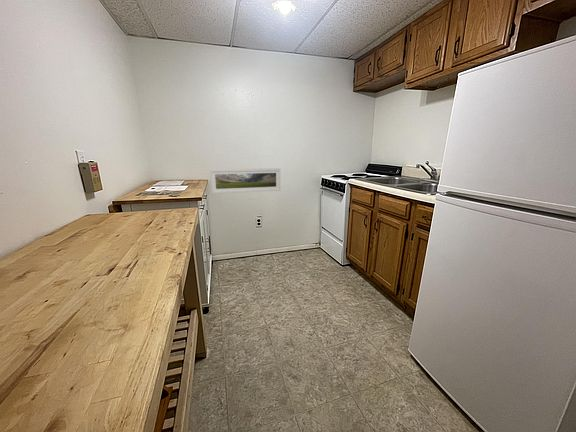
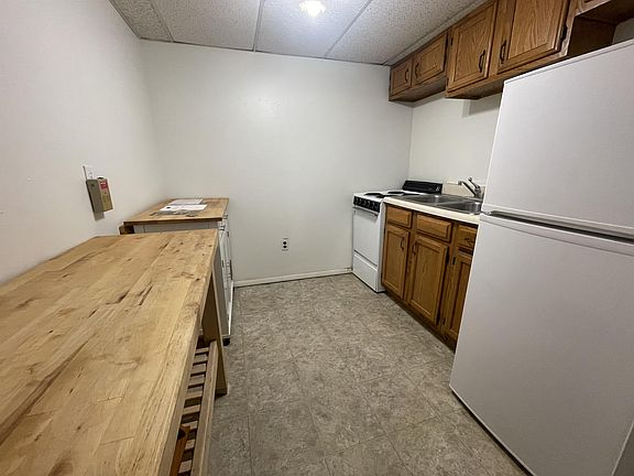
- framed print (246, 180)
